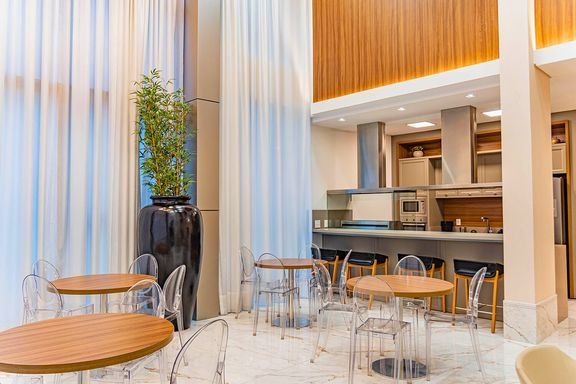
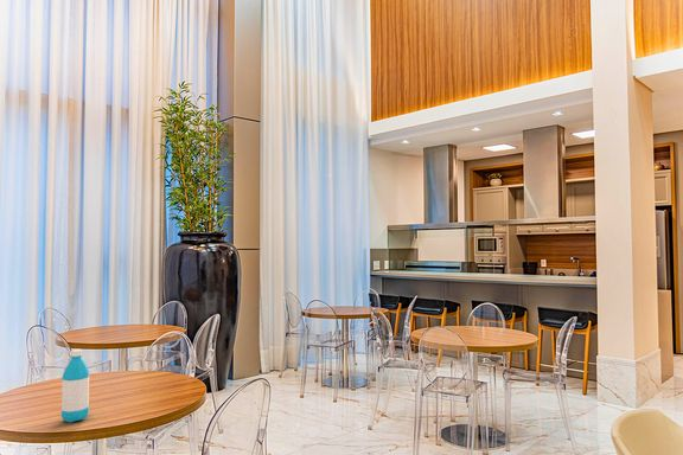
+ water bottle (75, 384)
